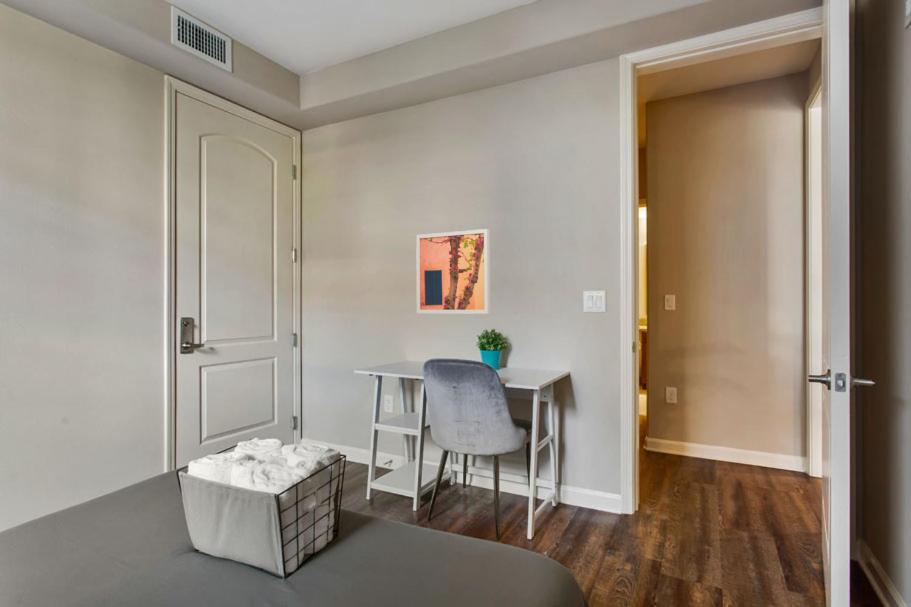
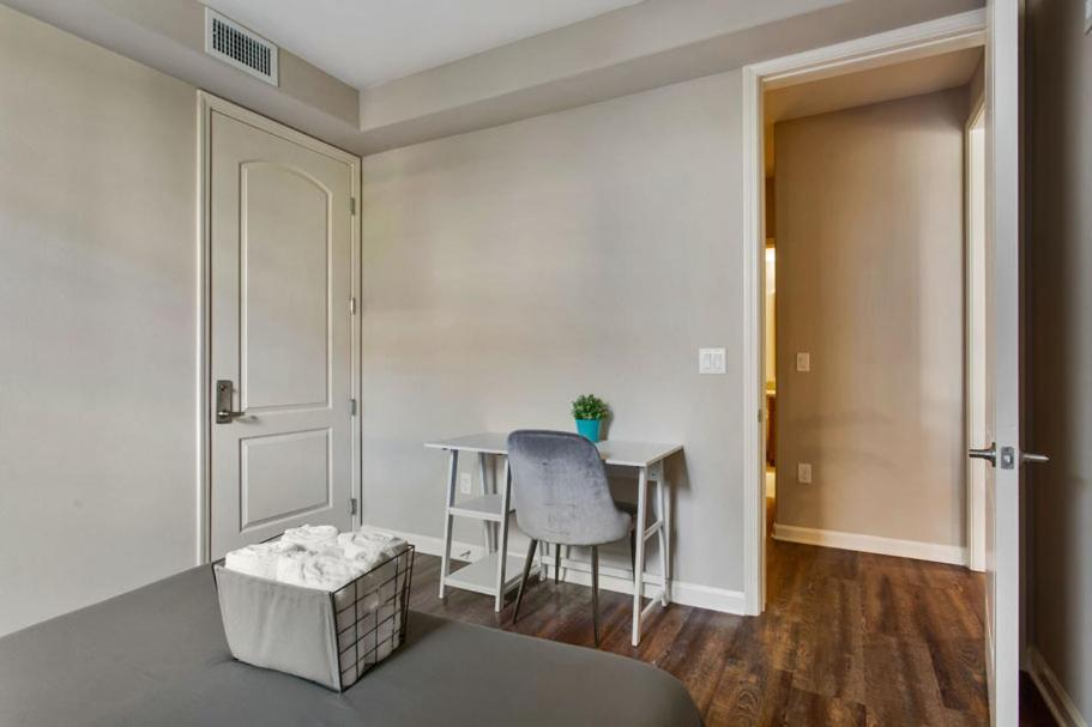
- wall art (452, 272)
